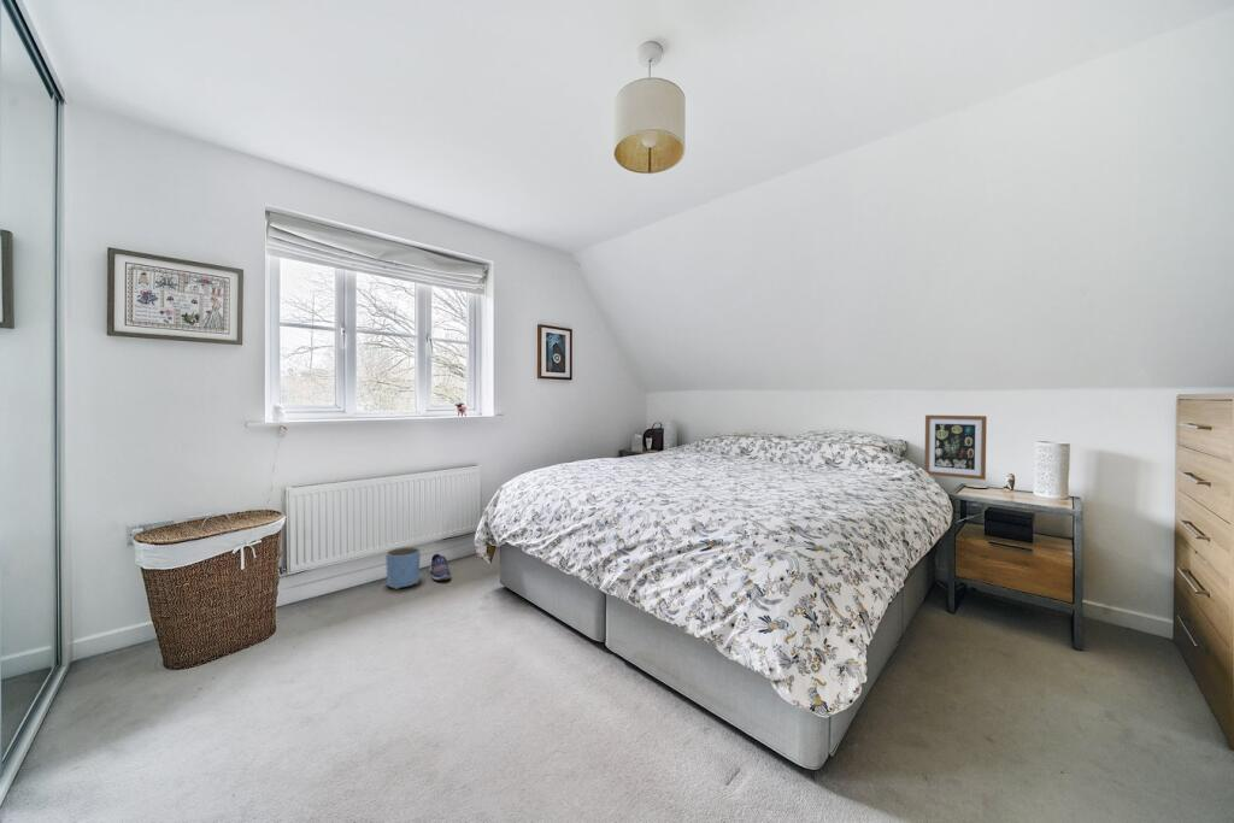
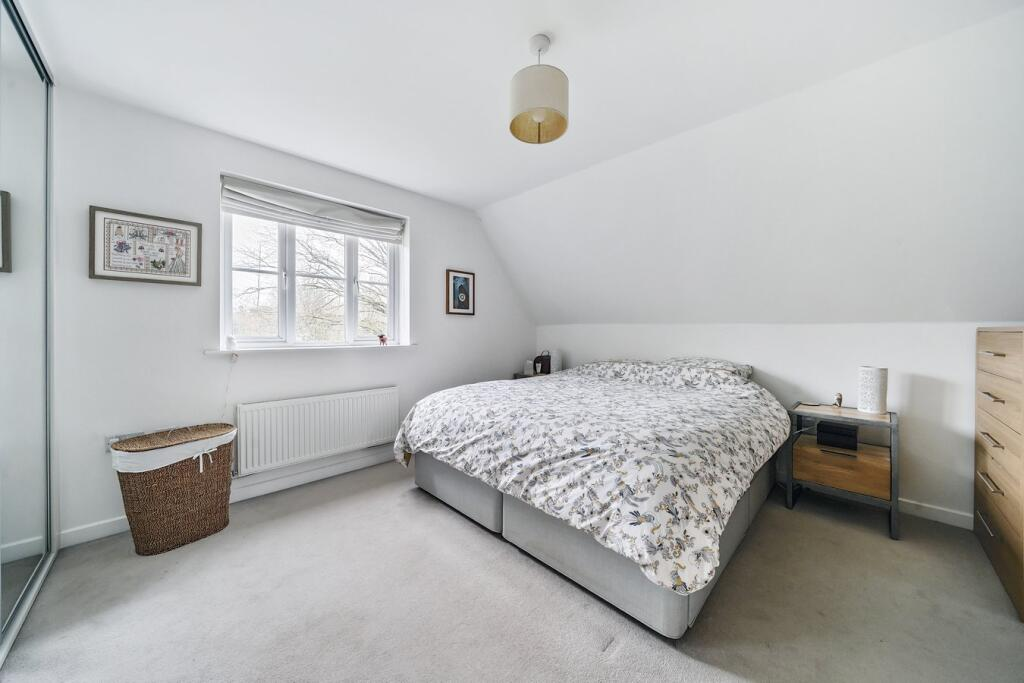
- planter (402, 566)
- wall art (953, 446)
- shoe (439, 565)
